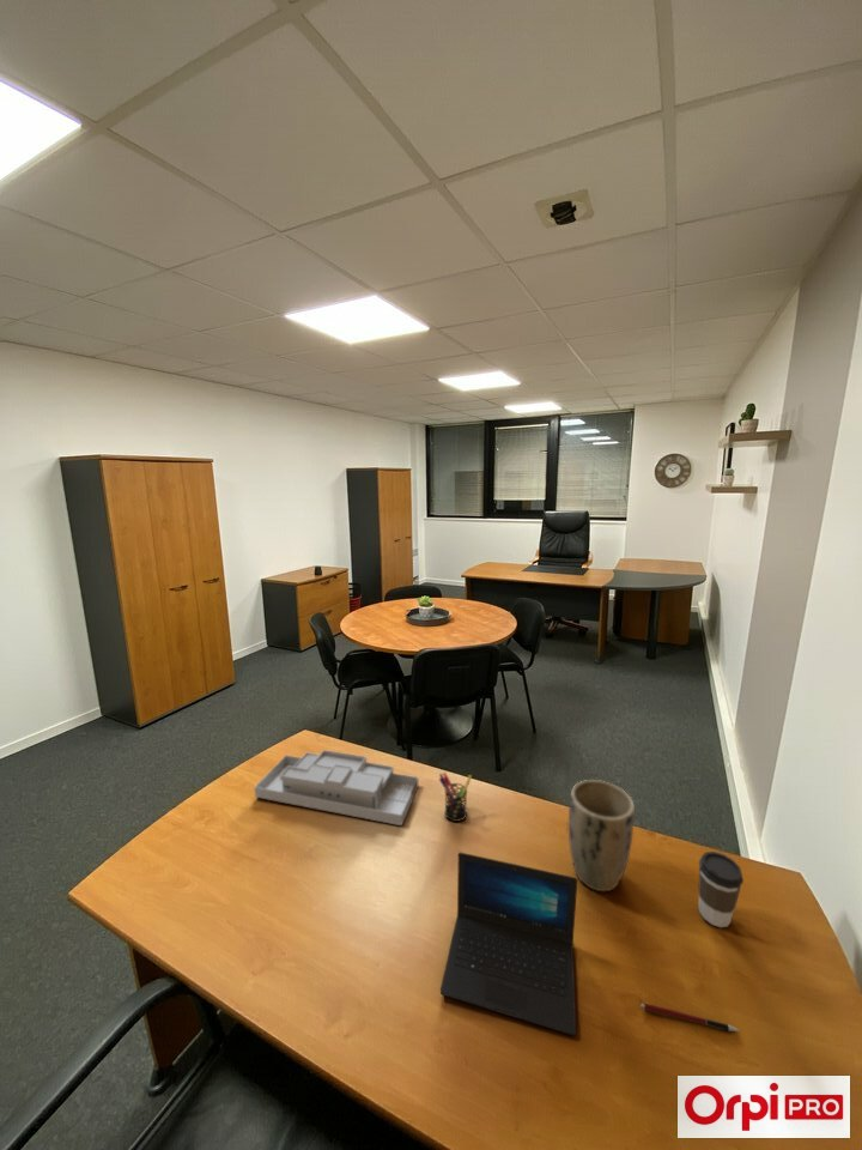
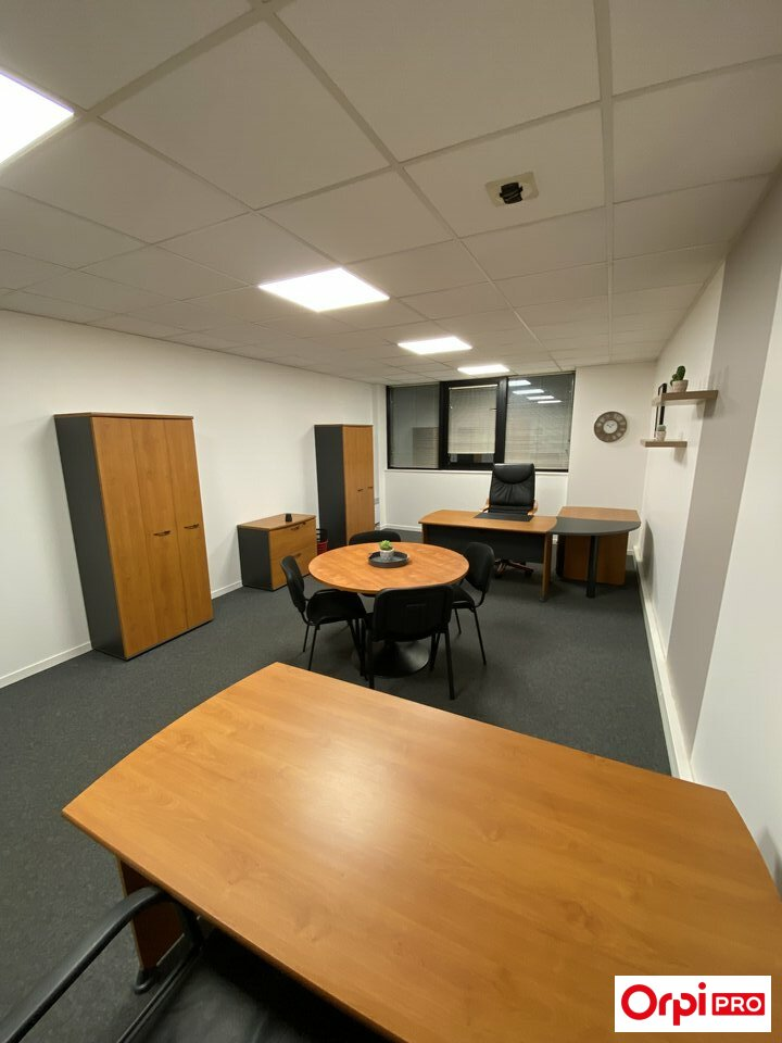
- pen holder (455, 795)
- pen (688, 1017)
- laptop (510, 933)
- coffee cup (717, 890)
- desk organizer (336, 779)
- plant pot (599, 836)
